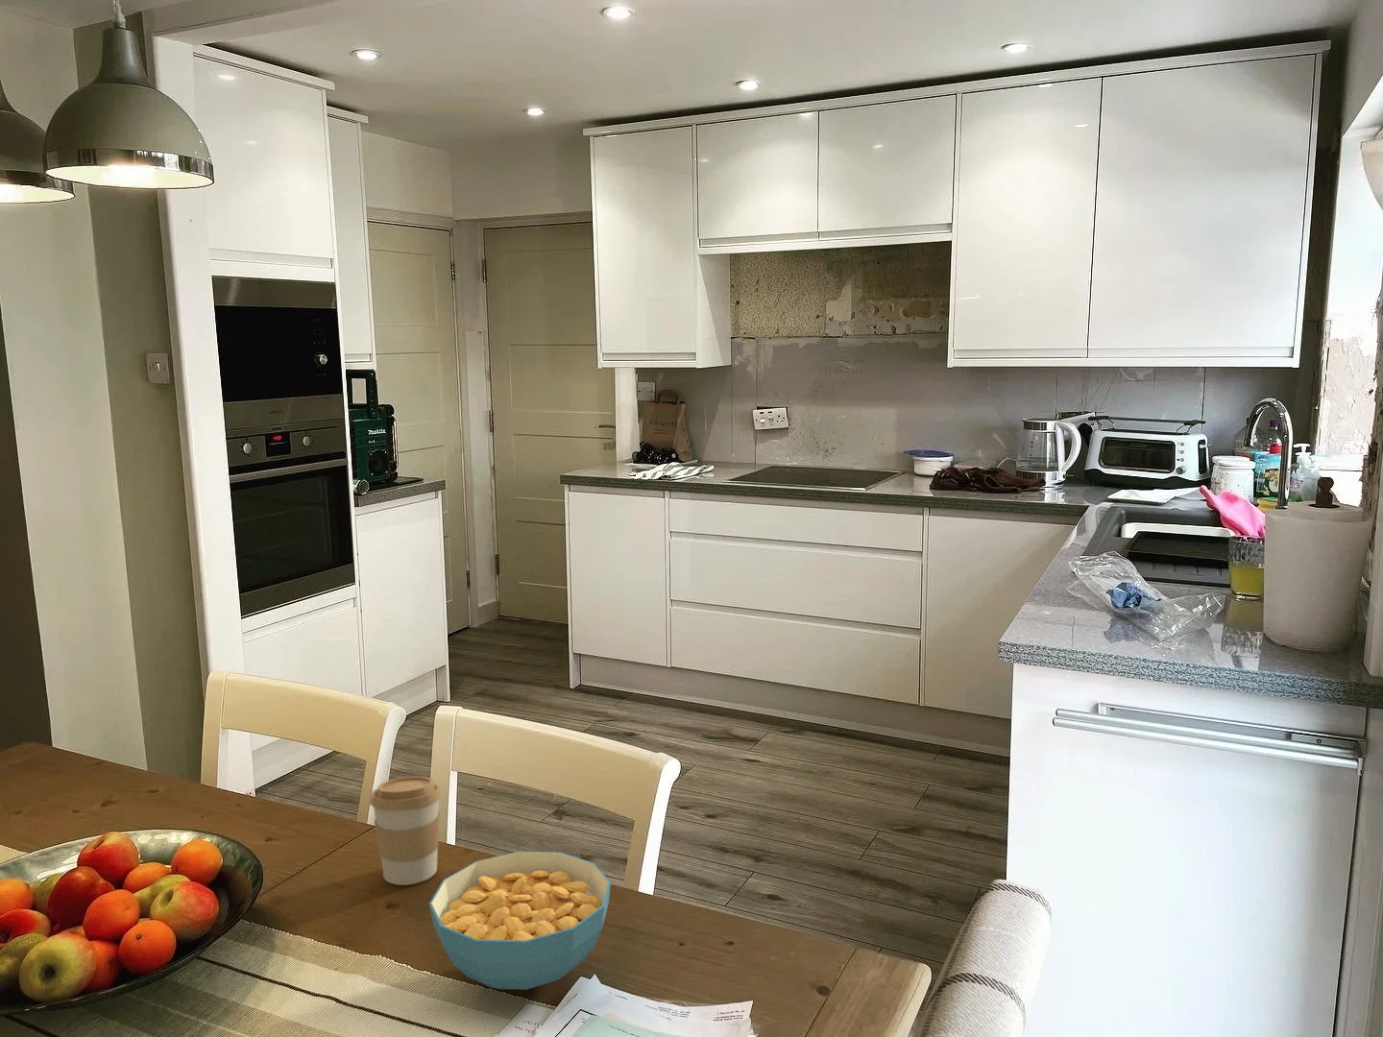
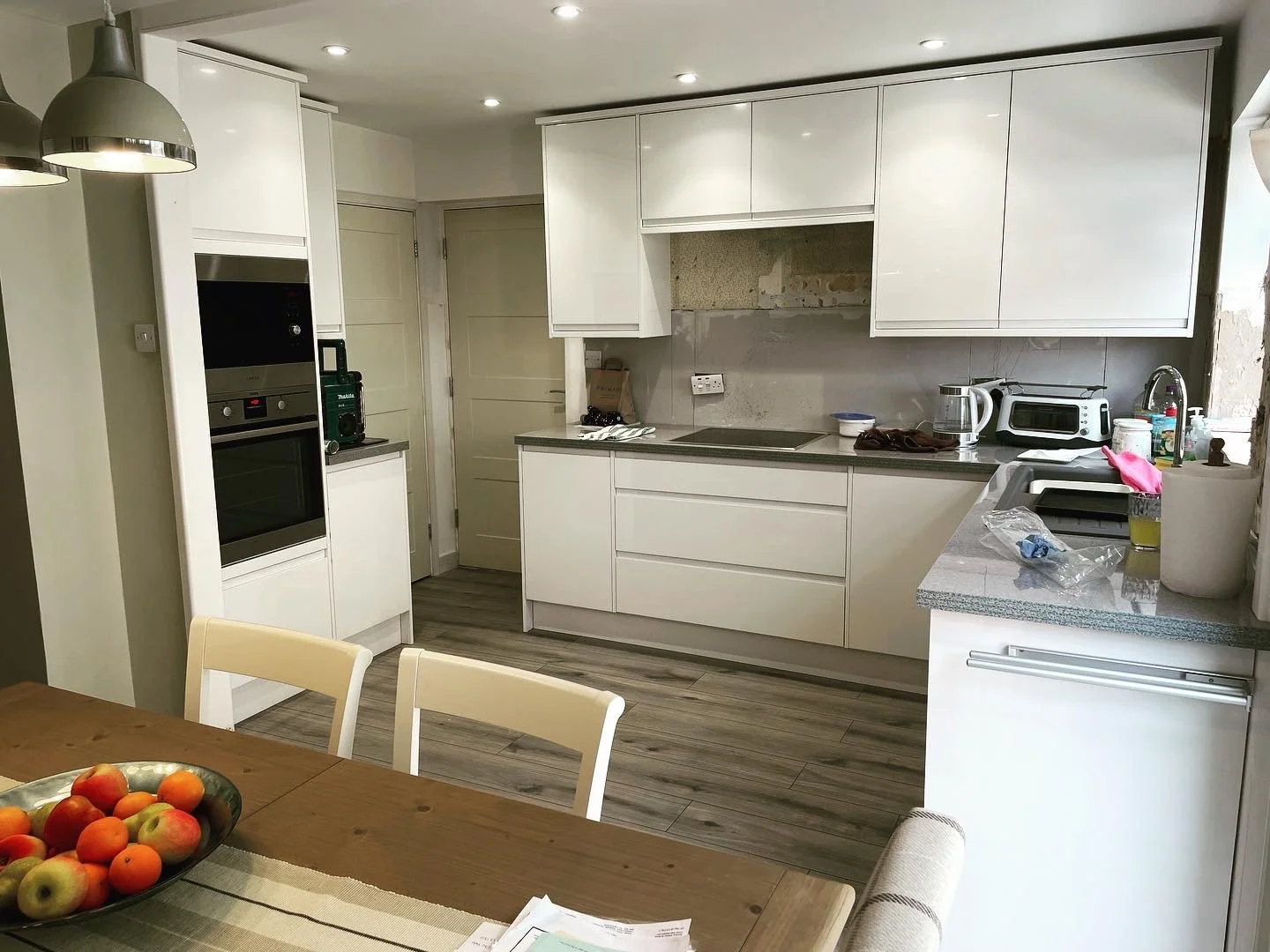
- coffee cup (407, 827)
- cereal bowl (523, 932)
